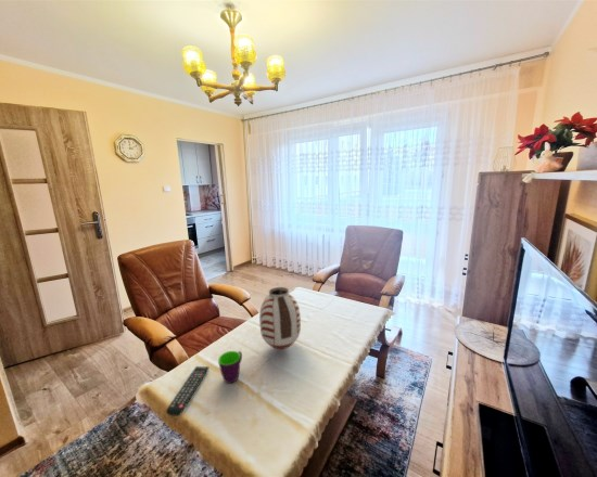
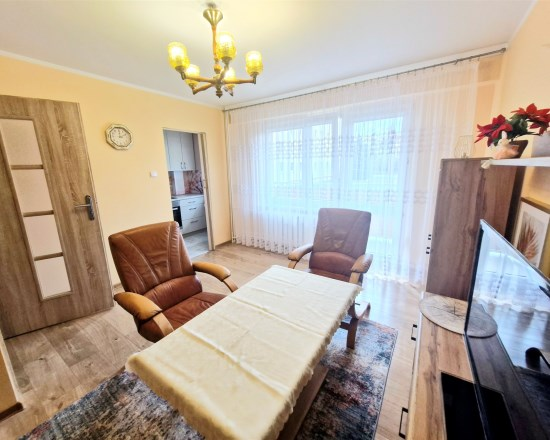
- vase (280, 320)
- remote control (190, 387)
- mug (232, 365)
